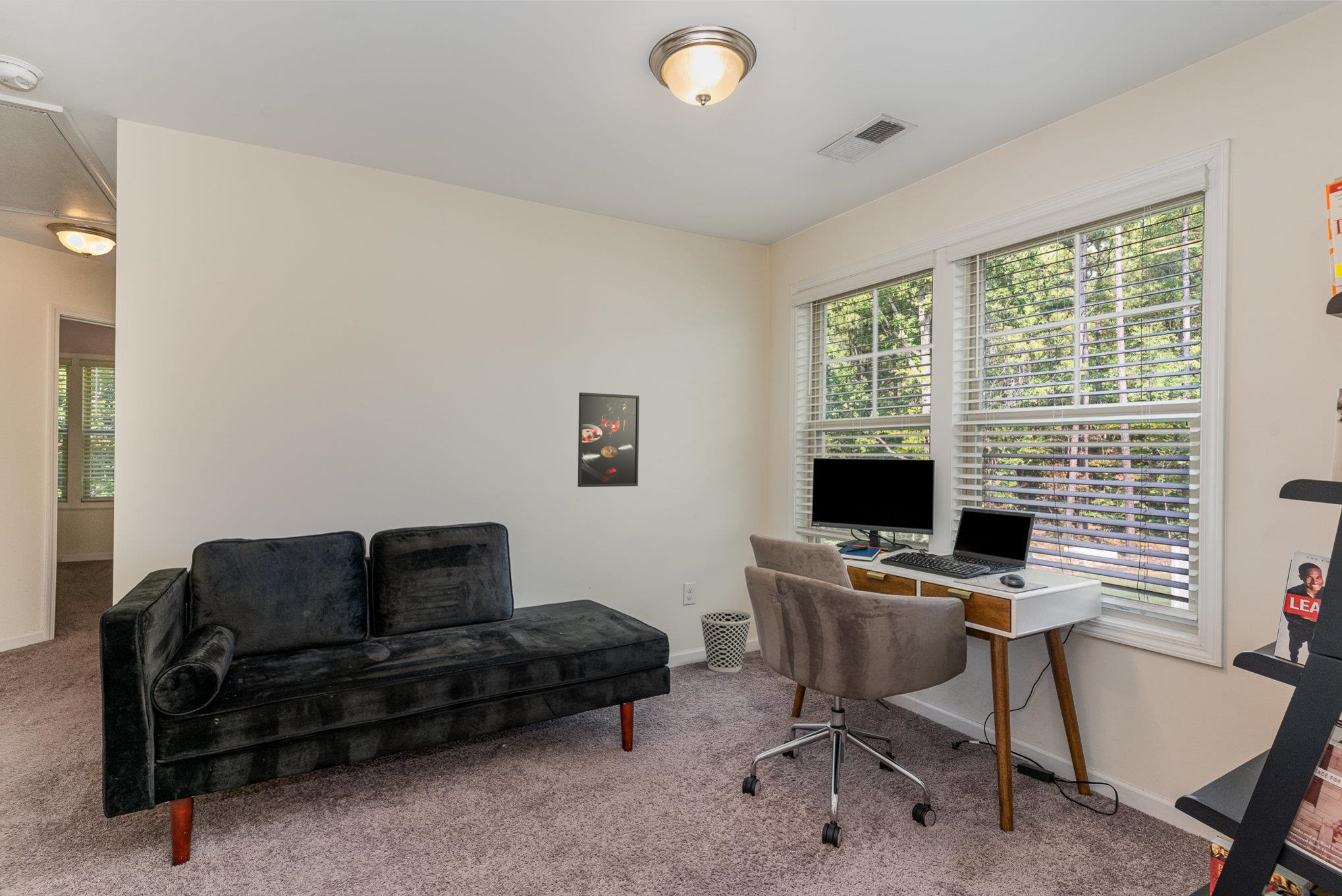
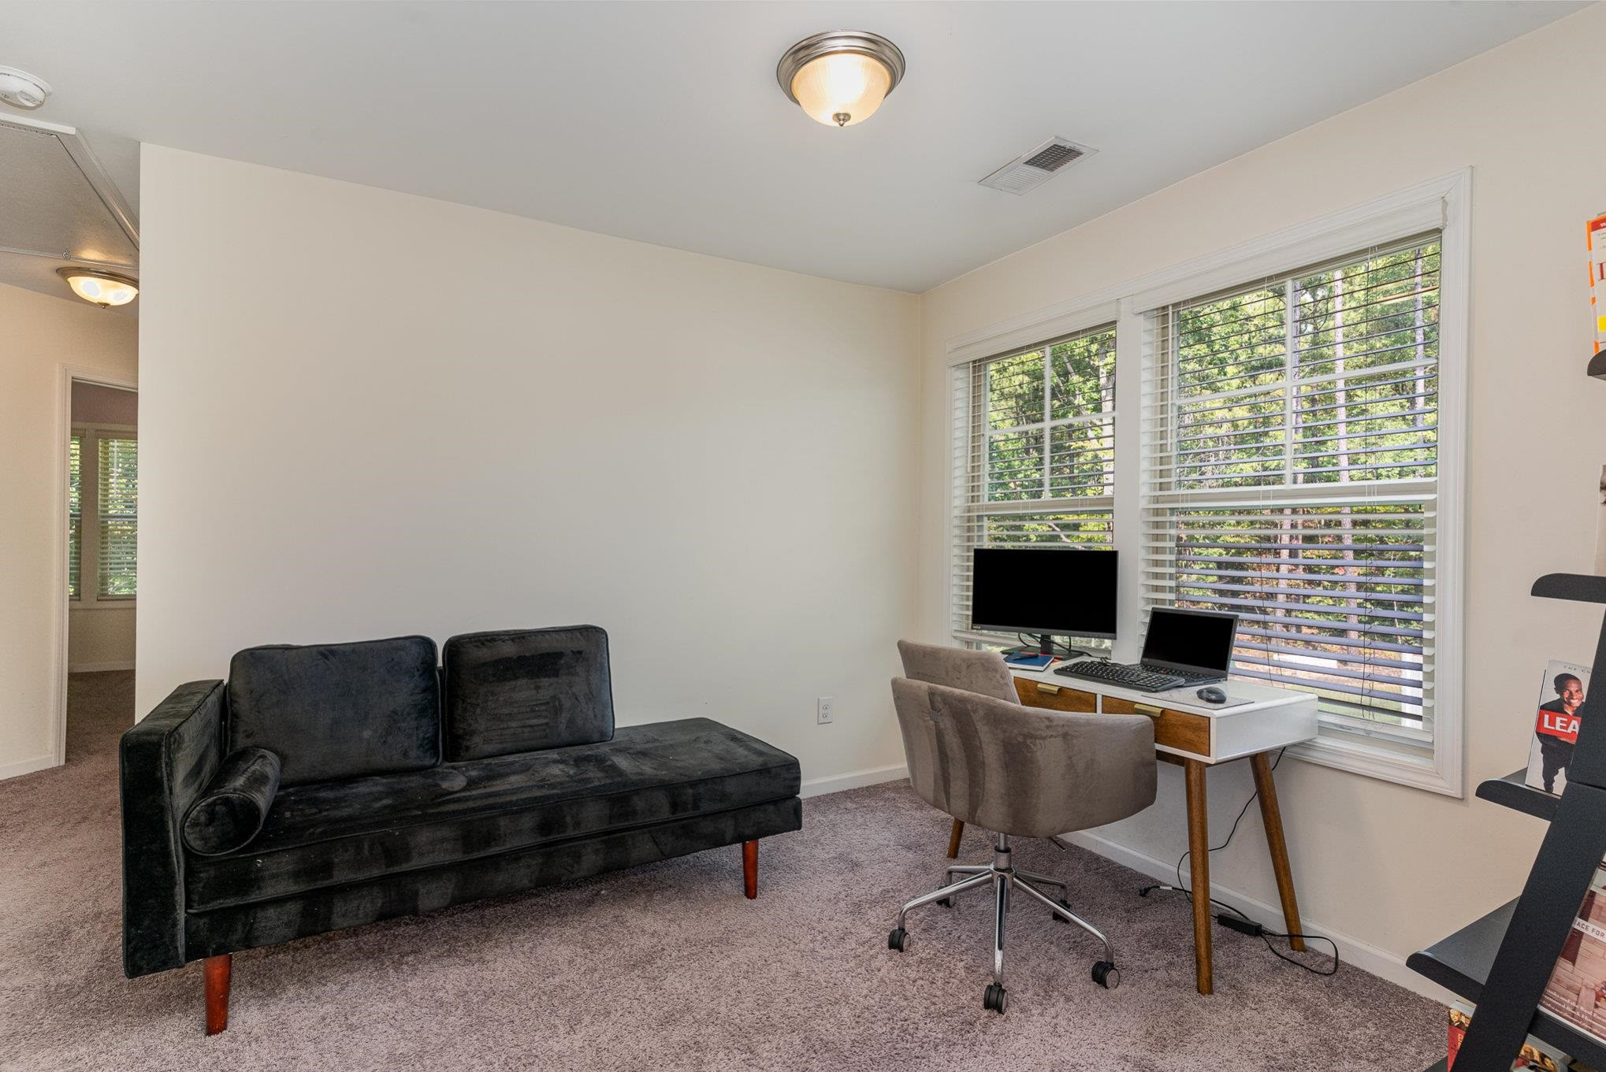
- wastebasket (725, 641)
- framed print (609, 440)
